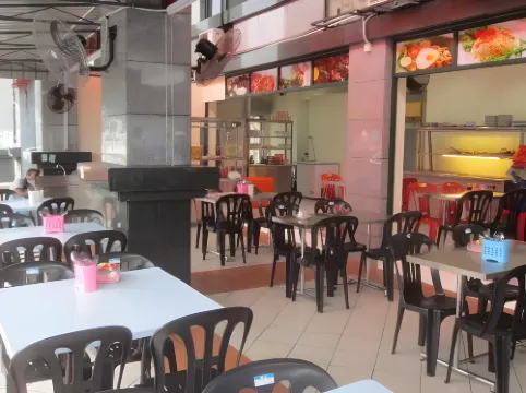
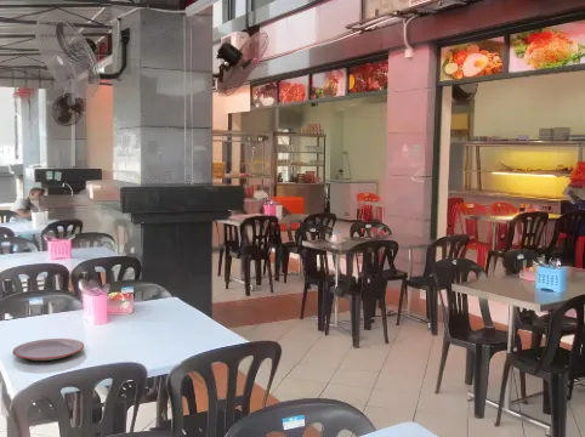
+ plate (49, 350)
